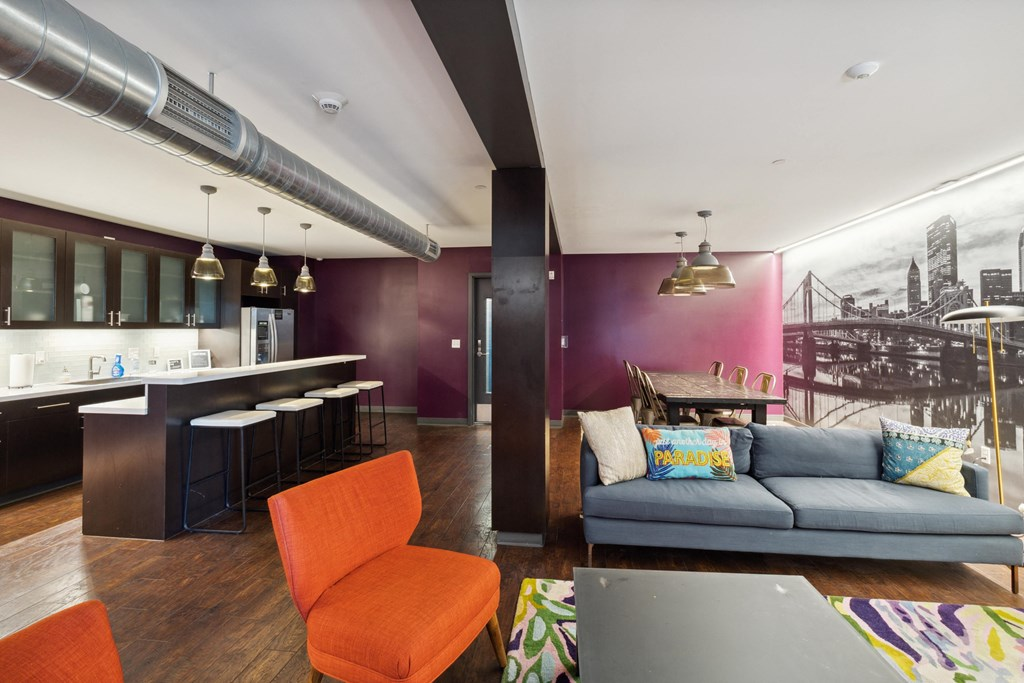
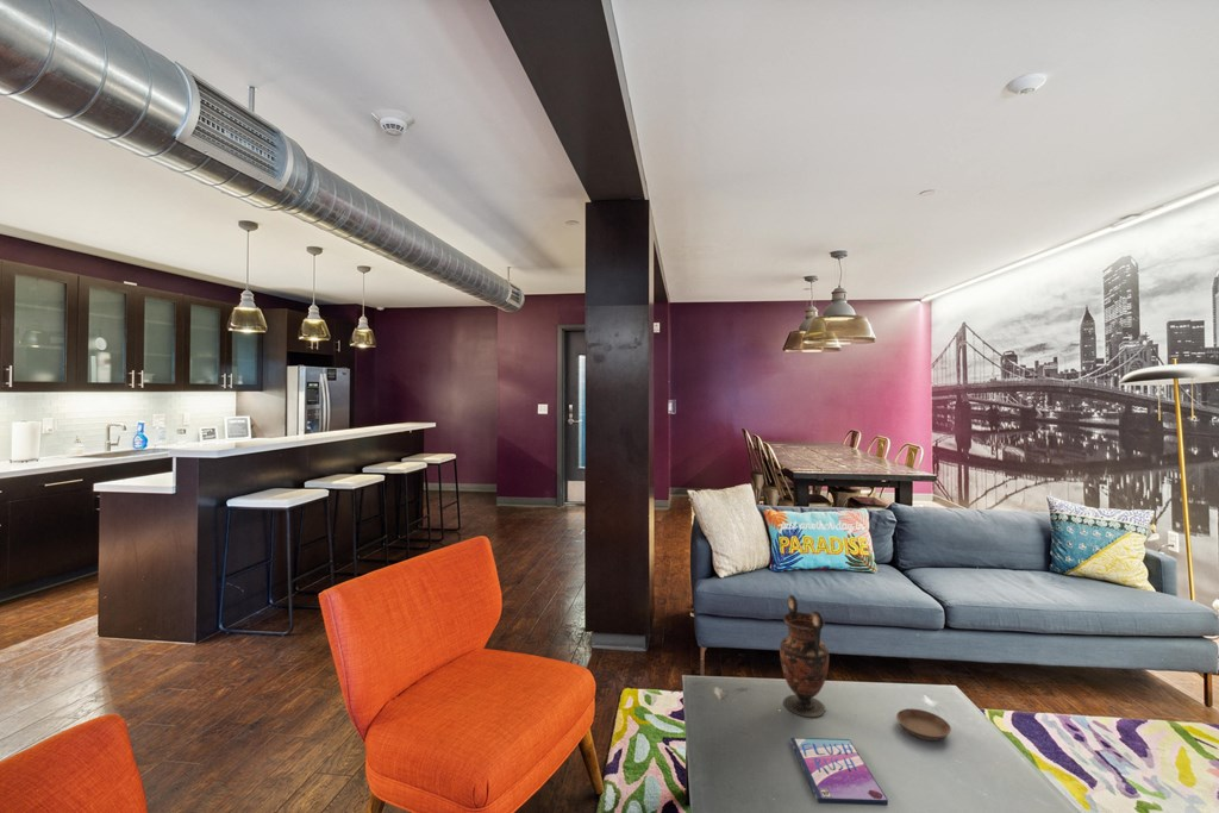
+ saucer (923, 725)
+ video game case (834, 768)
+ vase (804, 653)
